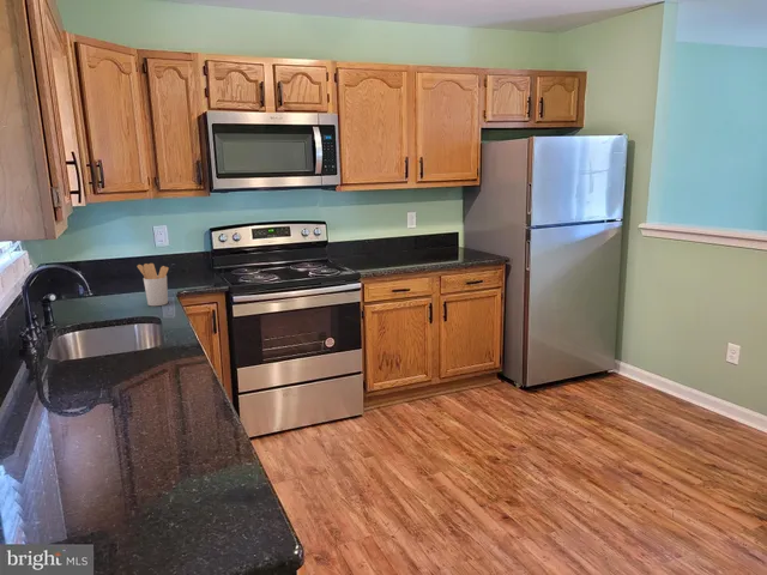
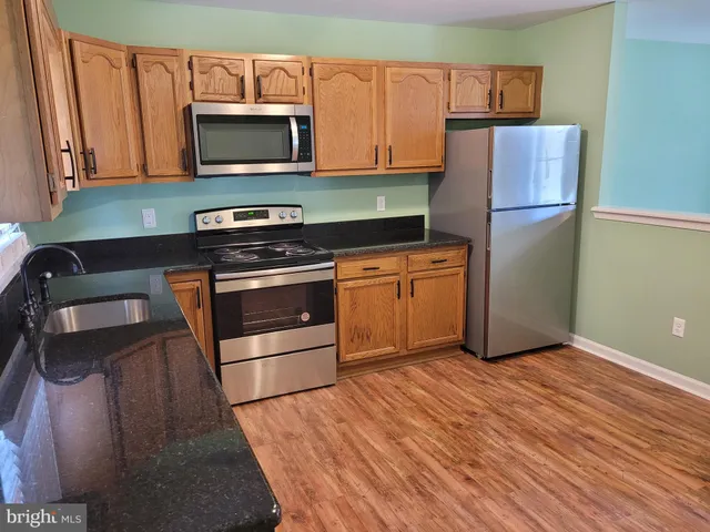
- utensil holder (152, 283)
